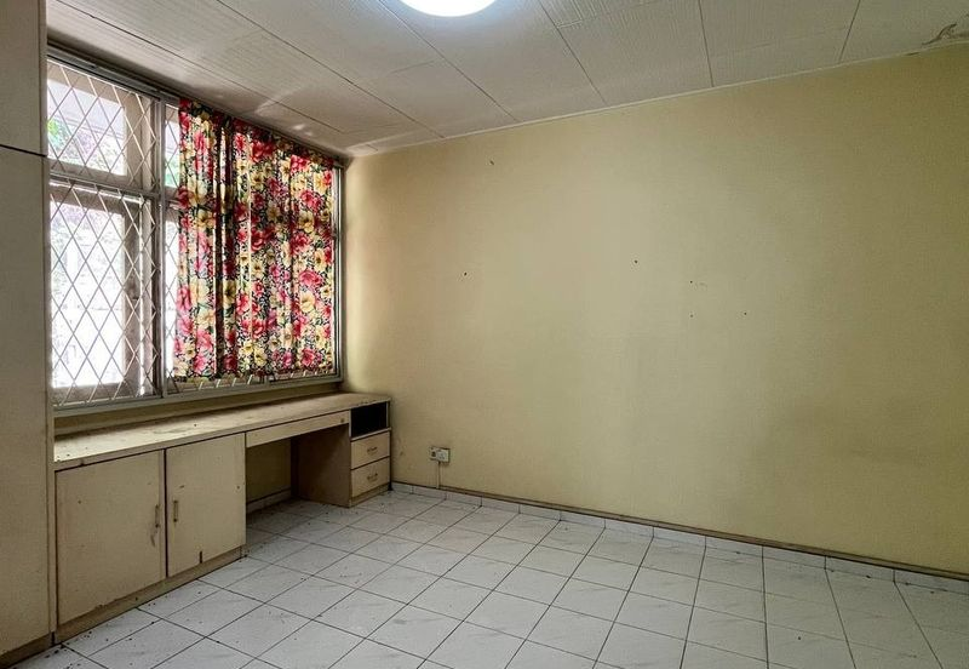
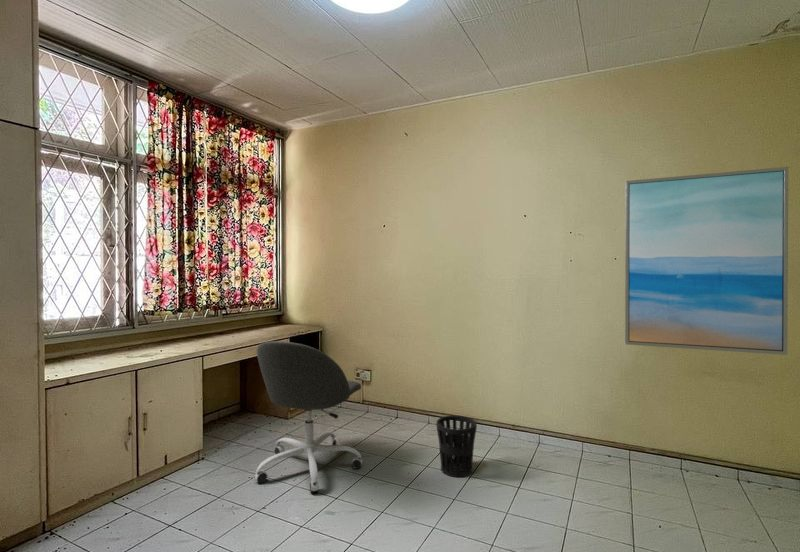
+ wastebasket (456, 445)
+ office chair (310, 400)
+ wall art (700, 262)
